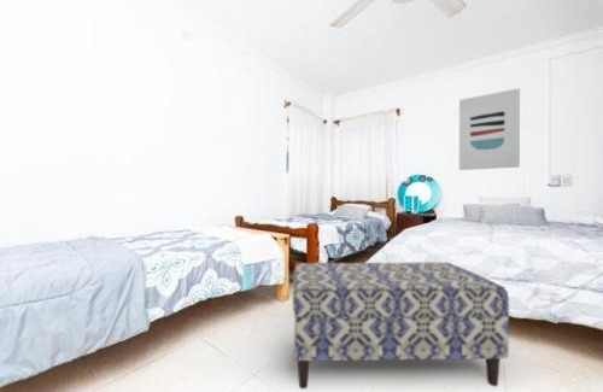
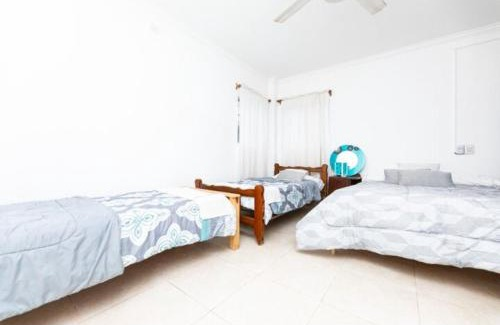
- wall art (487, 131)
- bench (385, 316)
